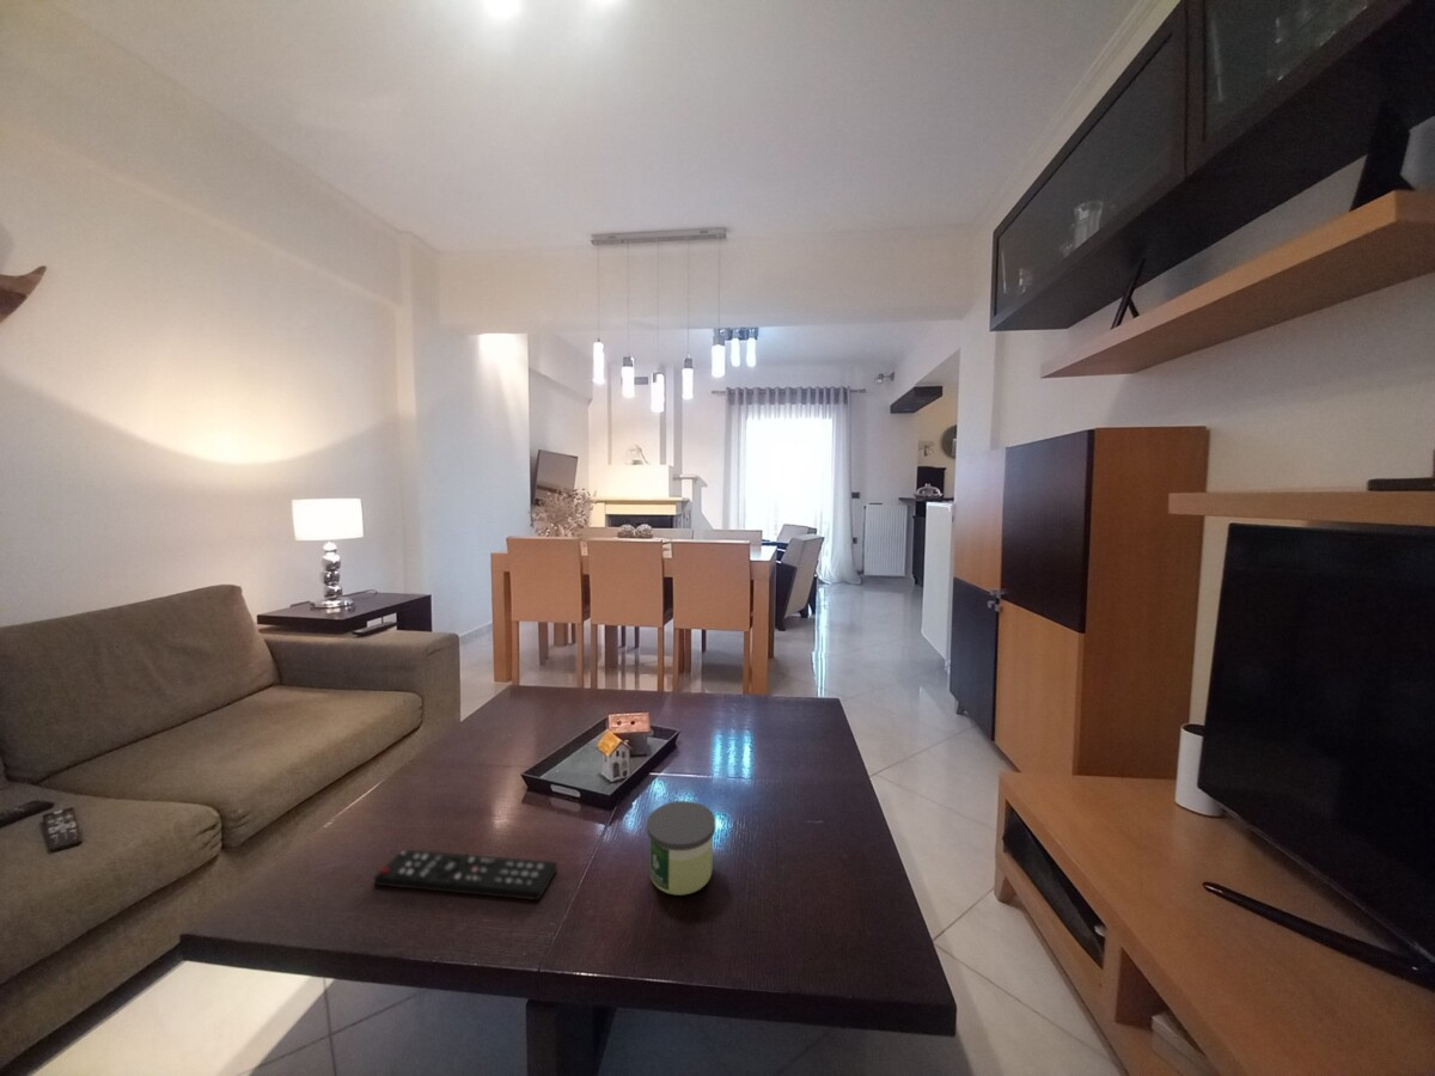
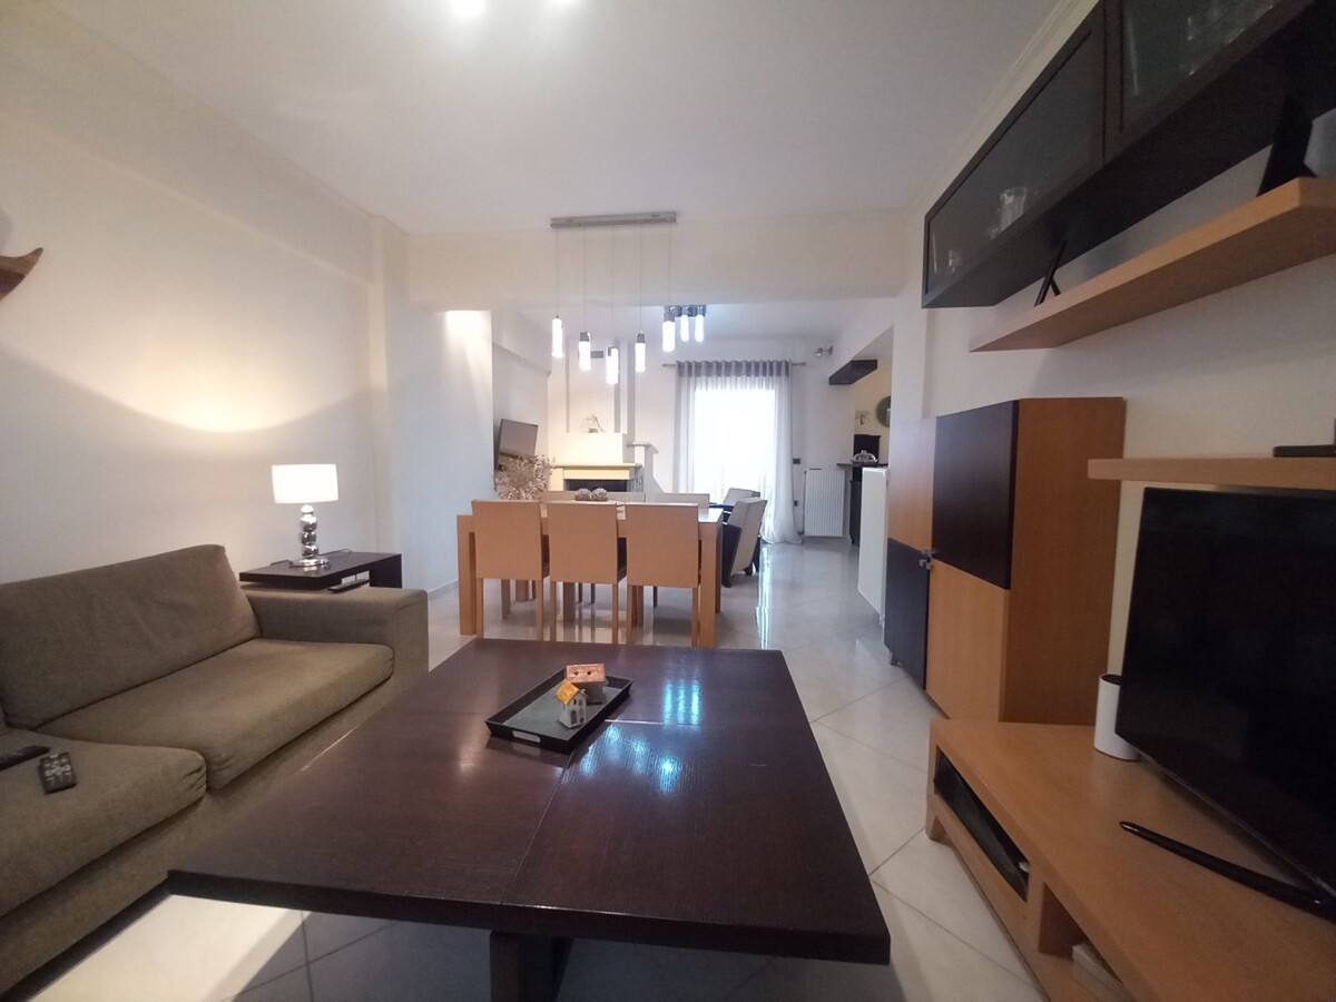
- remote control (466, 872)
- candle (680, 848)
